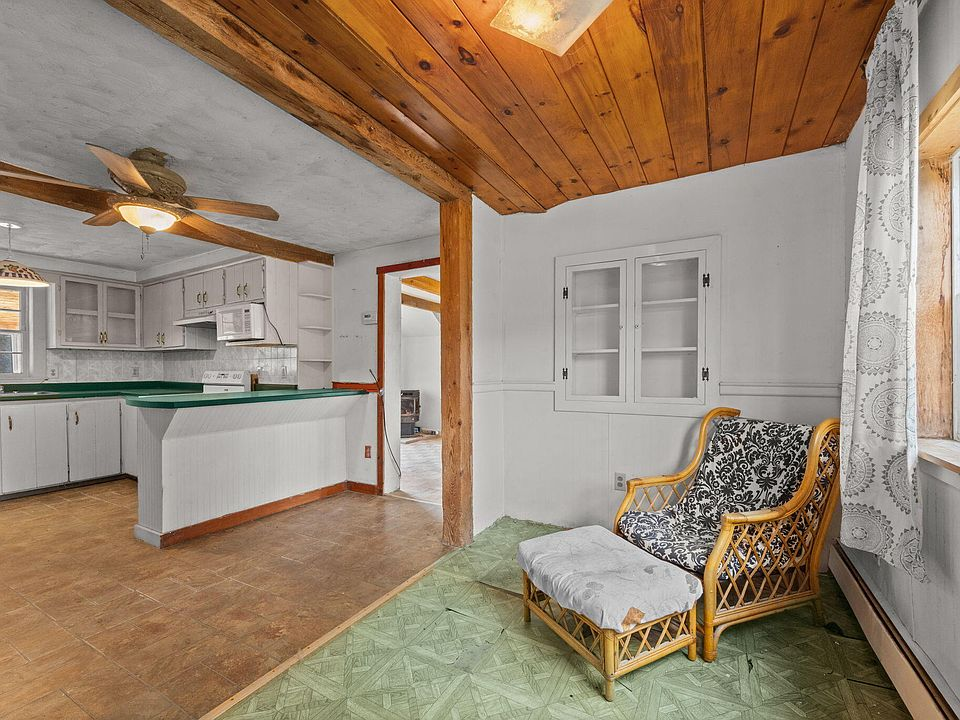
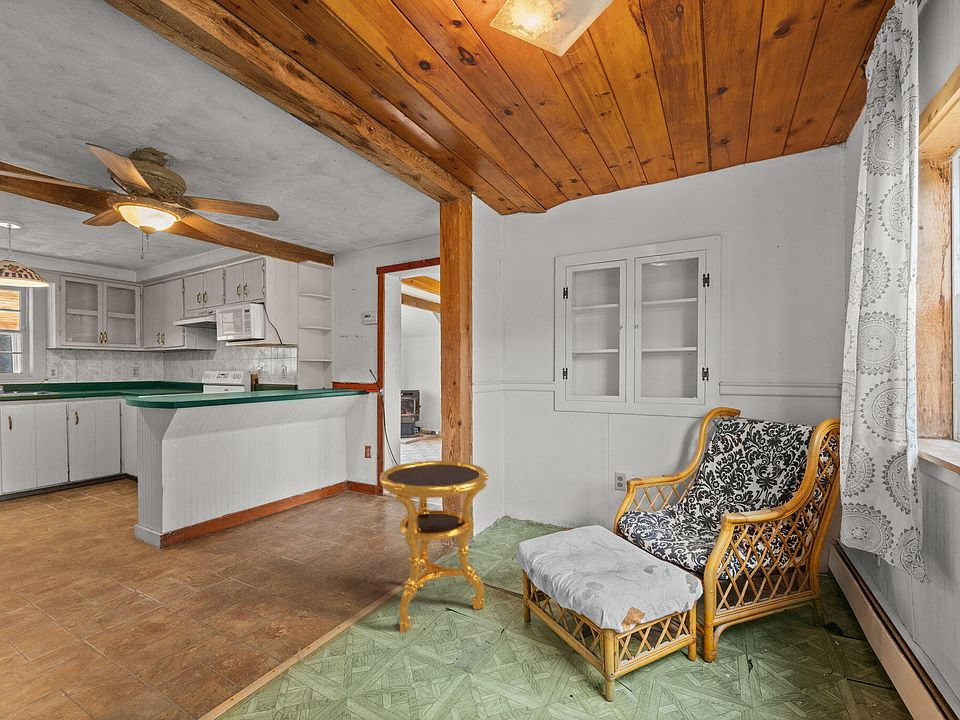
+ side table (434, 539)
